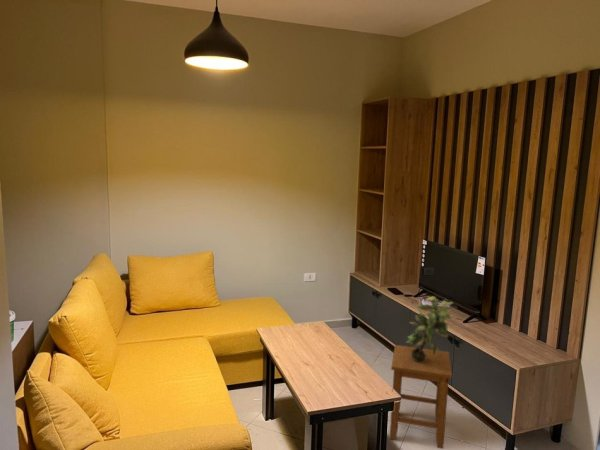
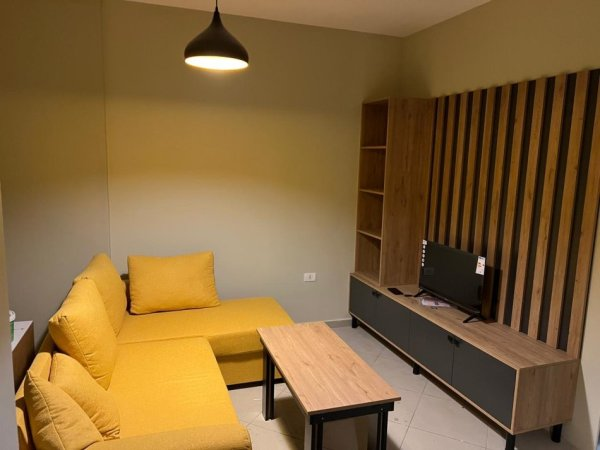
- potted plant (430, 329)
- stool (417, 396)
